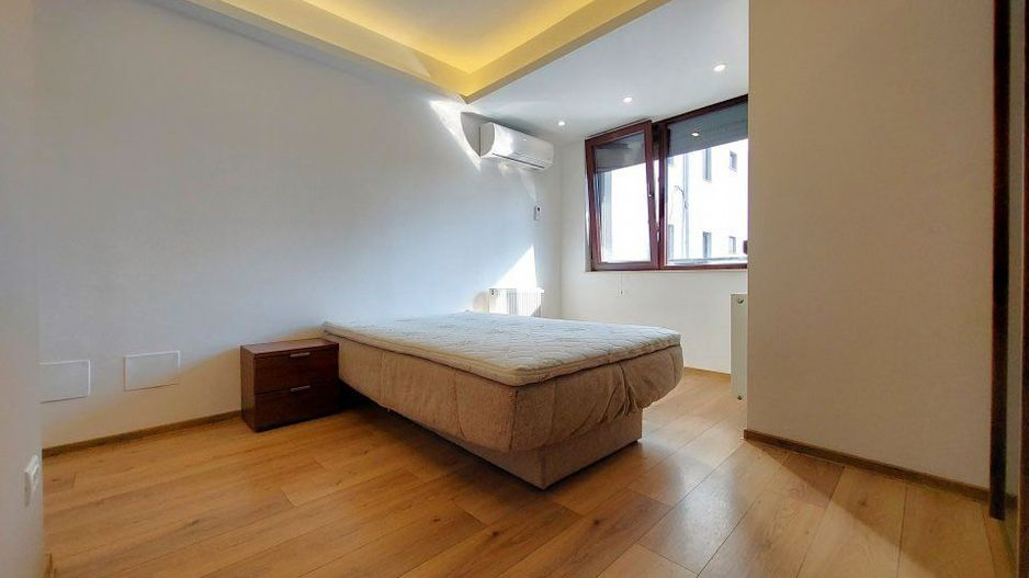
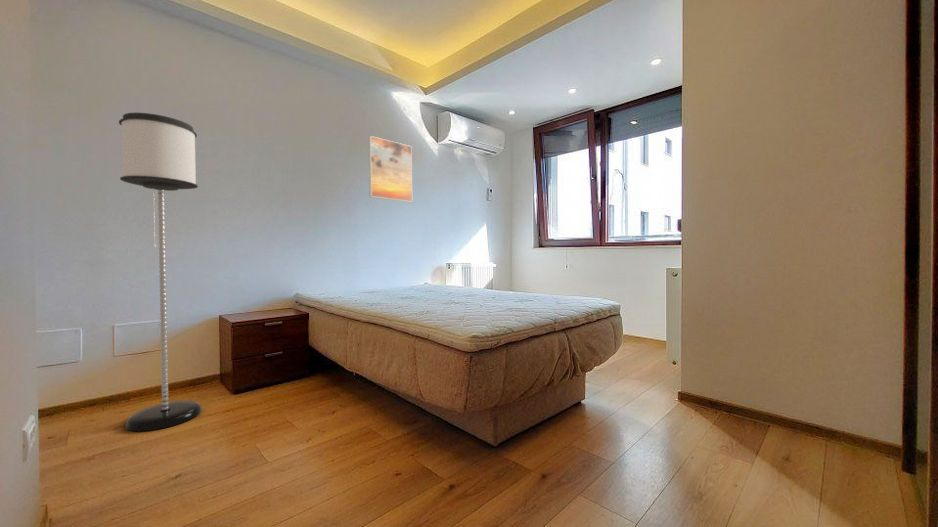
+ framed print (391, 170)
+ floor lamp (162, 269)
